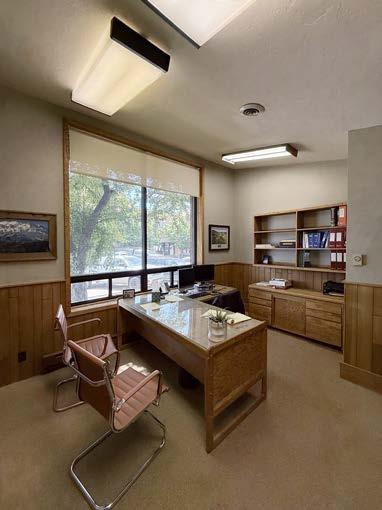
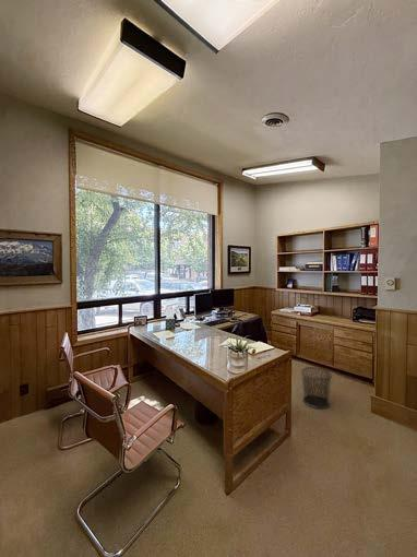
+ waste bin (315, 387)
